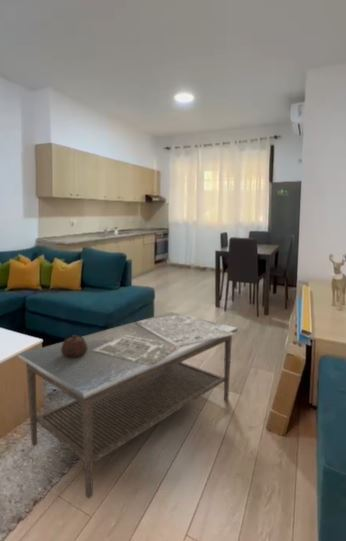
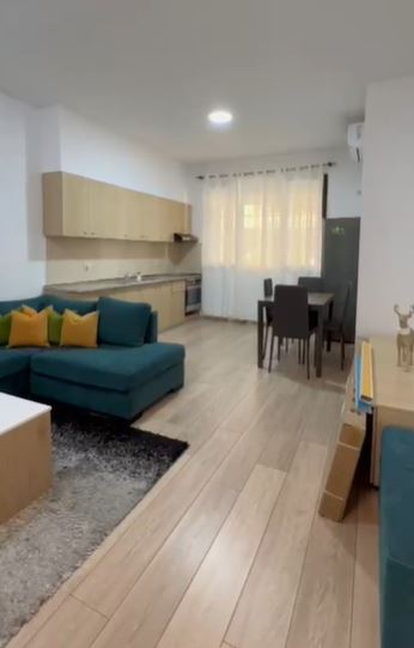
- coffee table (146, 372)
